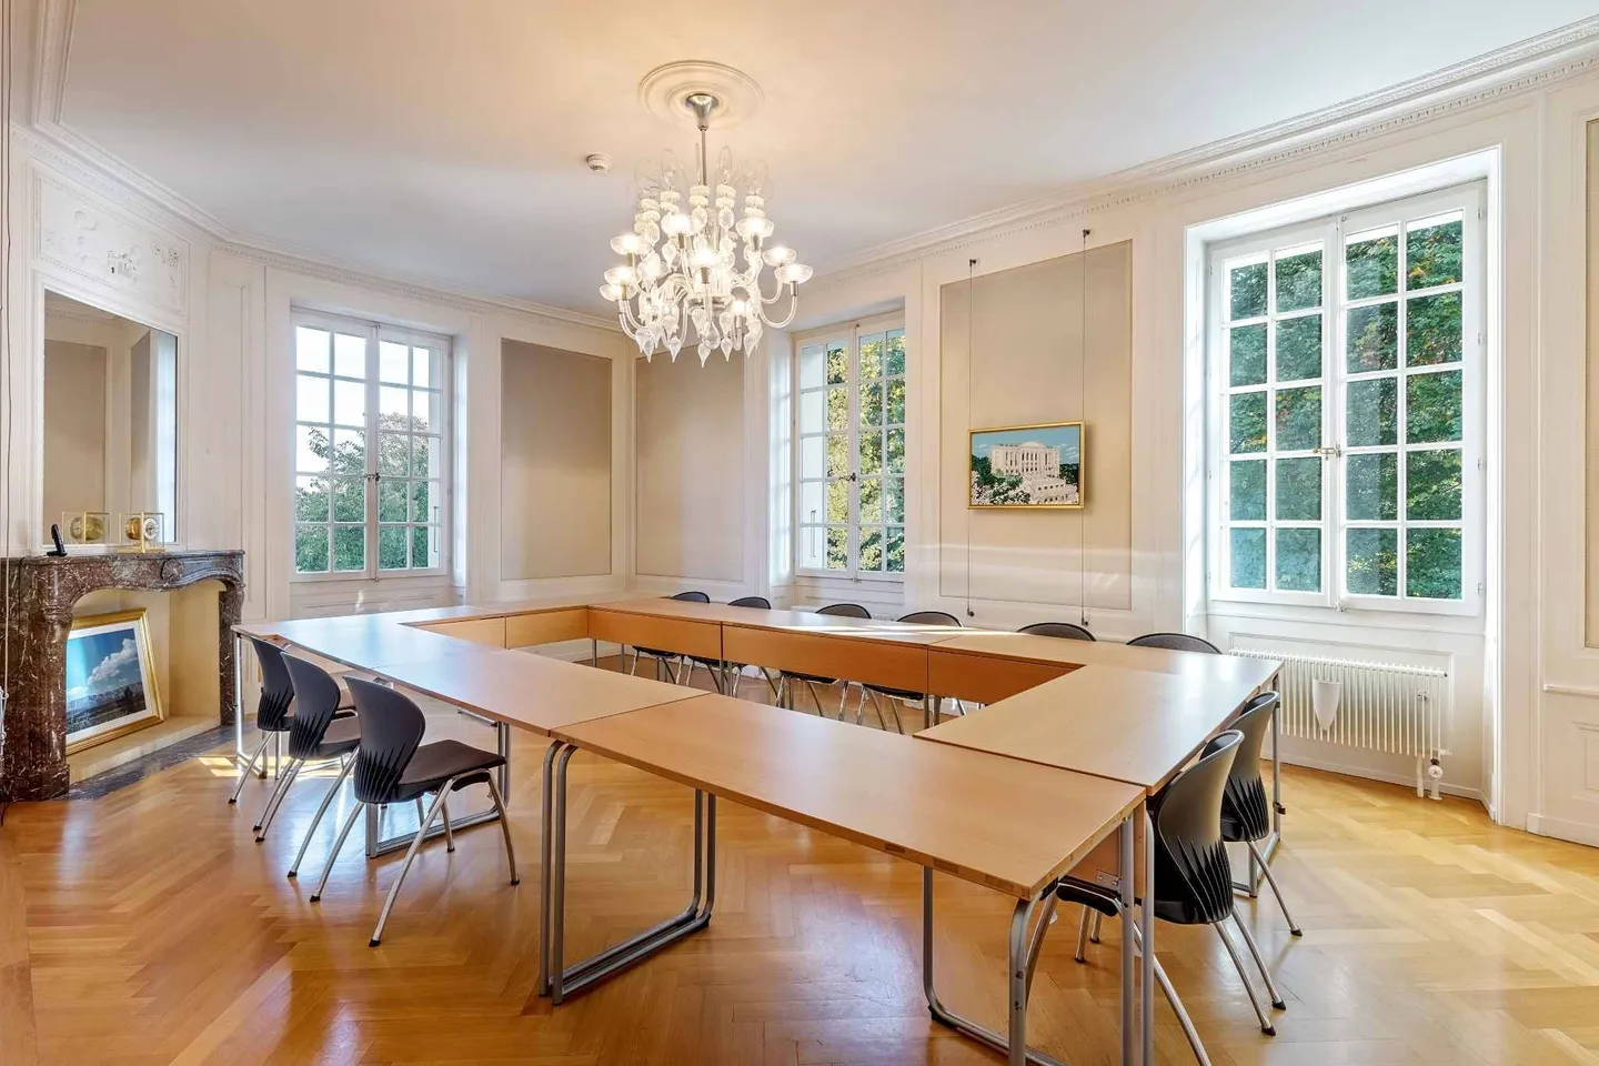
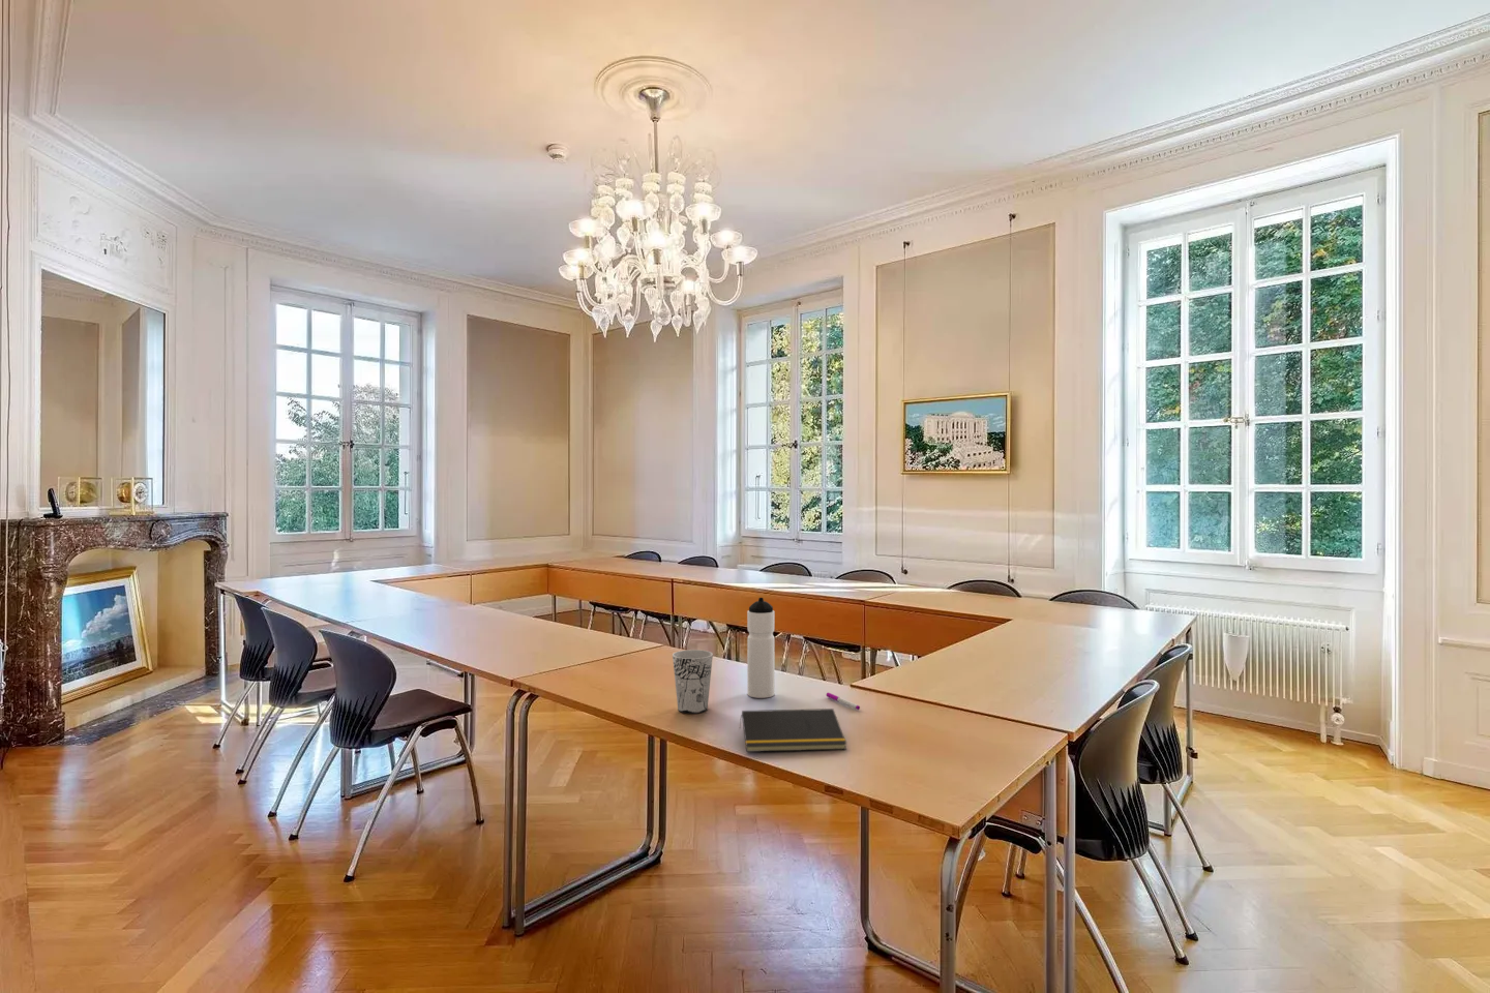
+ notepad (792, 728)
+ pen (843, 700)
+ cup (692, 680)
+ water bottle (761, 645)
